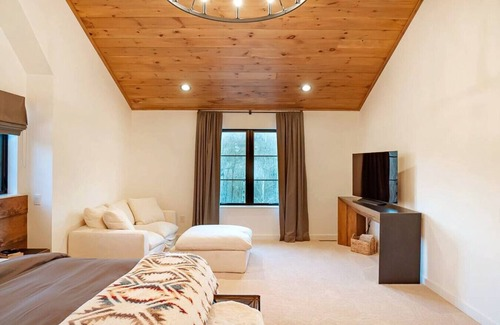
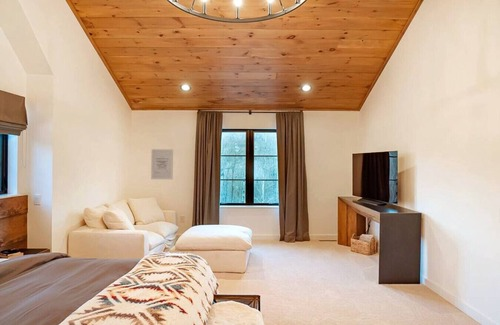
+ wall art (162, 164)
